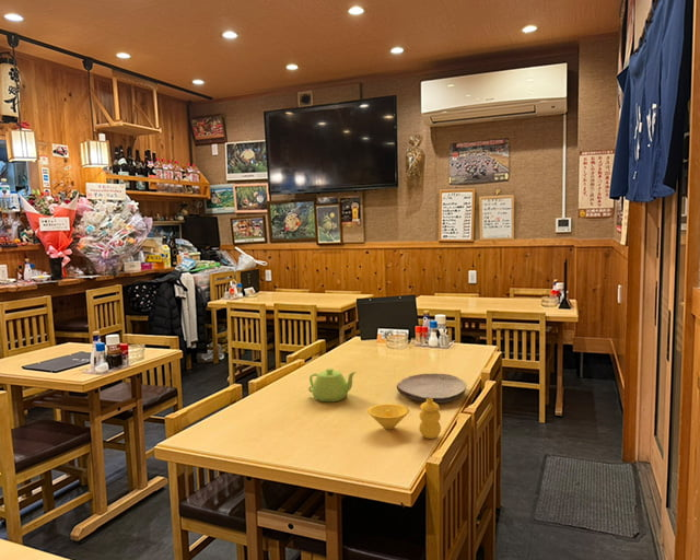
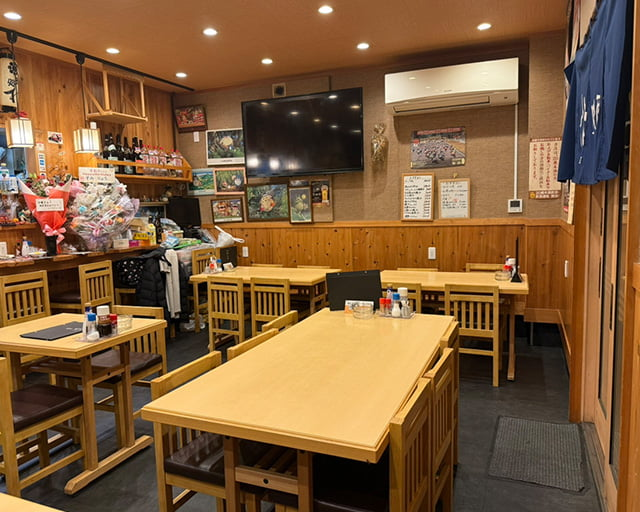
- condiment set (404, 412)
- teapot (332, 383)
- plate (431, 387)
